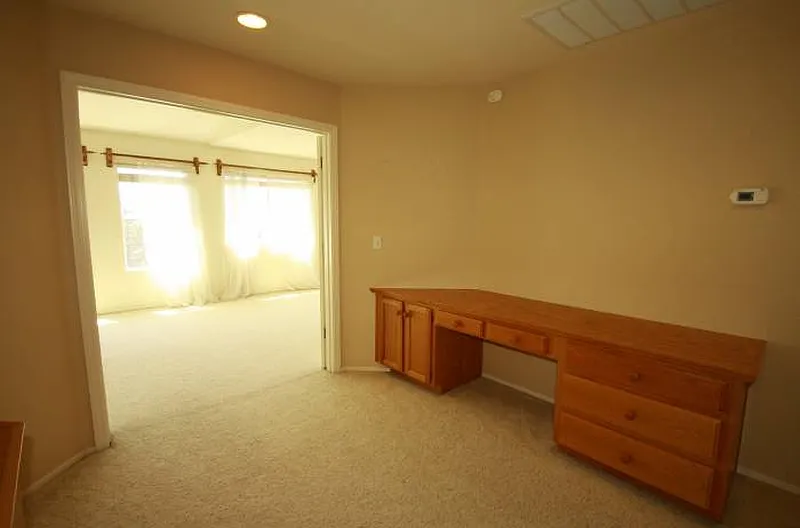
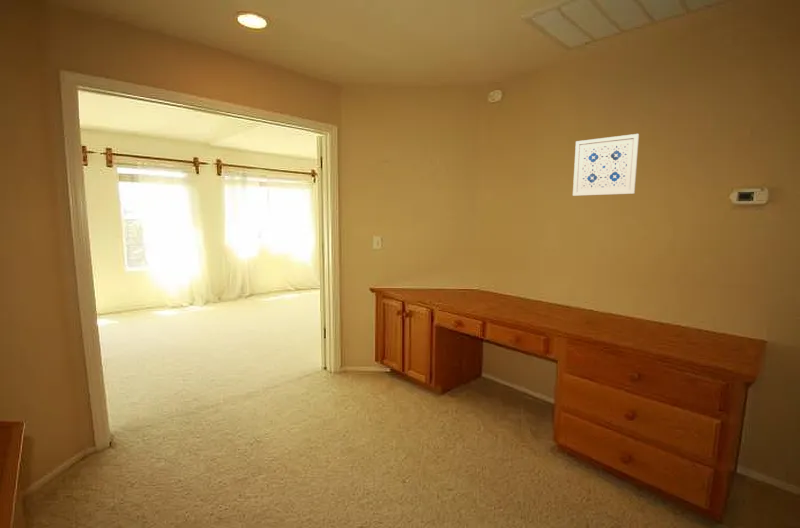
+ wall art (604, 166)
